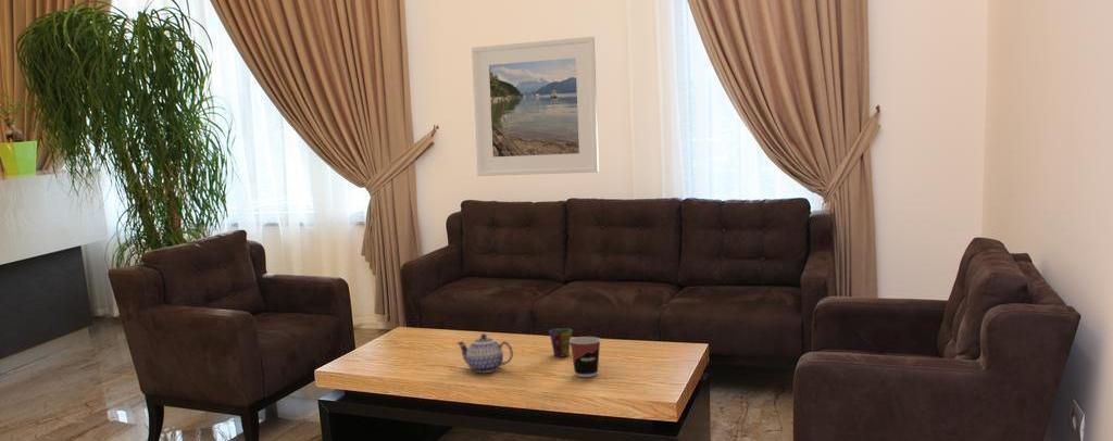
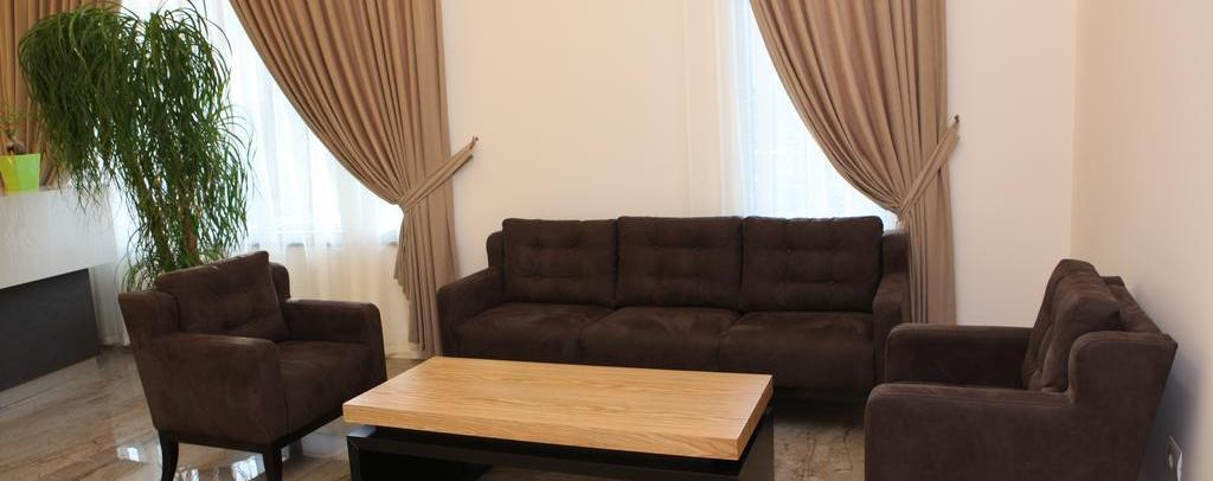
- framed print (534, 109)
- teapot (484, 351)
- cup (585, 356)
- cup (560, 343)
